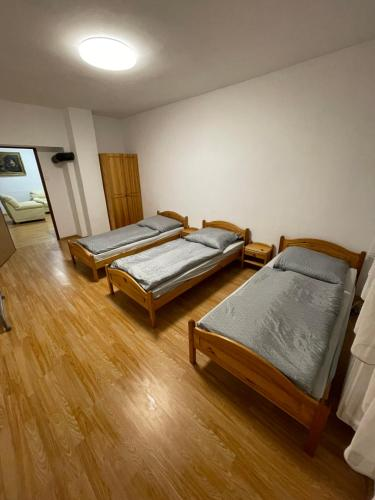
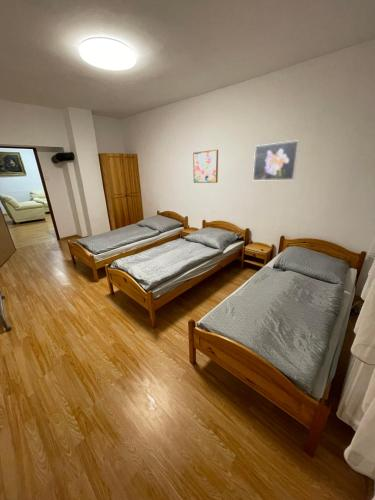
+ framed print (274, 162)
+ wall art (205, 167)
